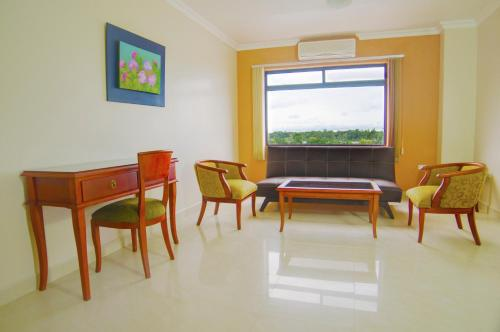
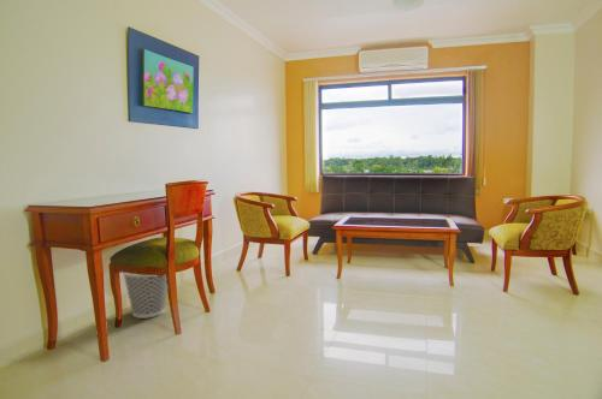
+ wastebasket (148, 290)
